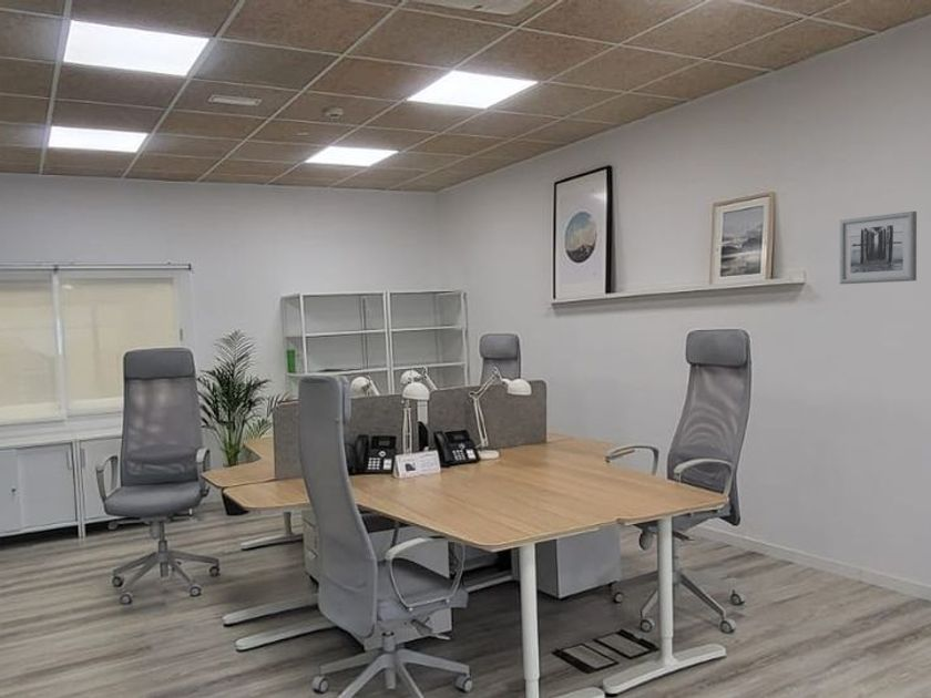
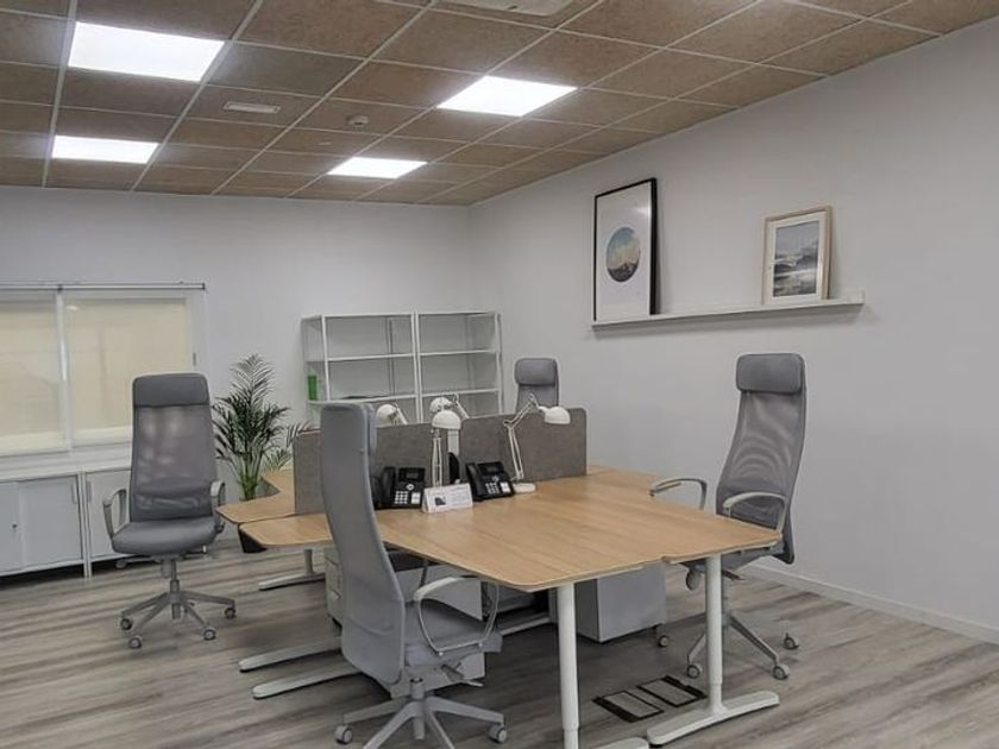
- wall art (876, 249)
